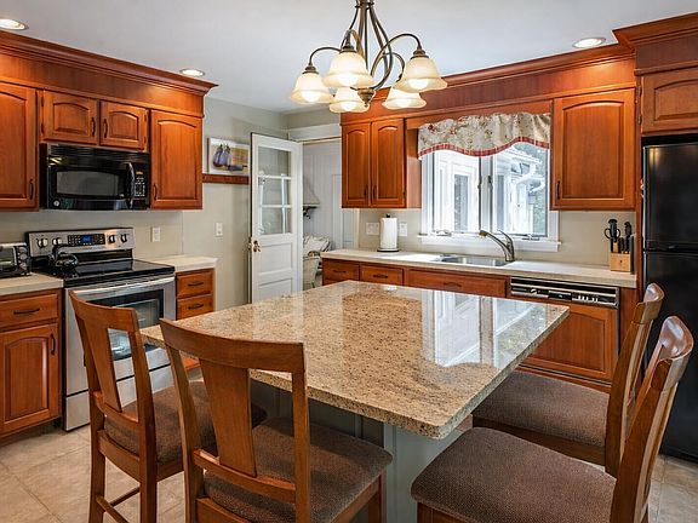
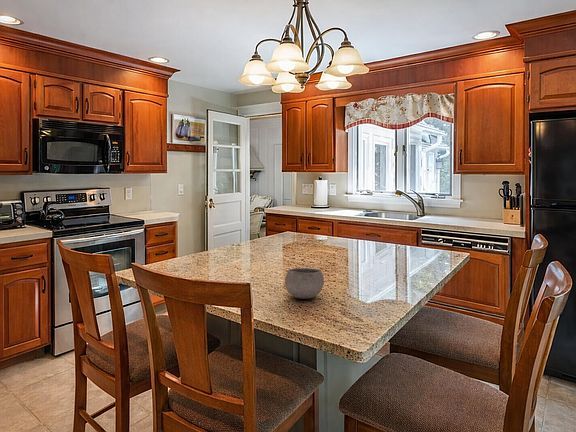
+ bowl (304, 283)
